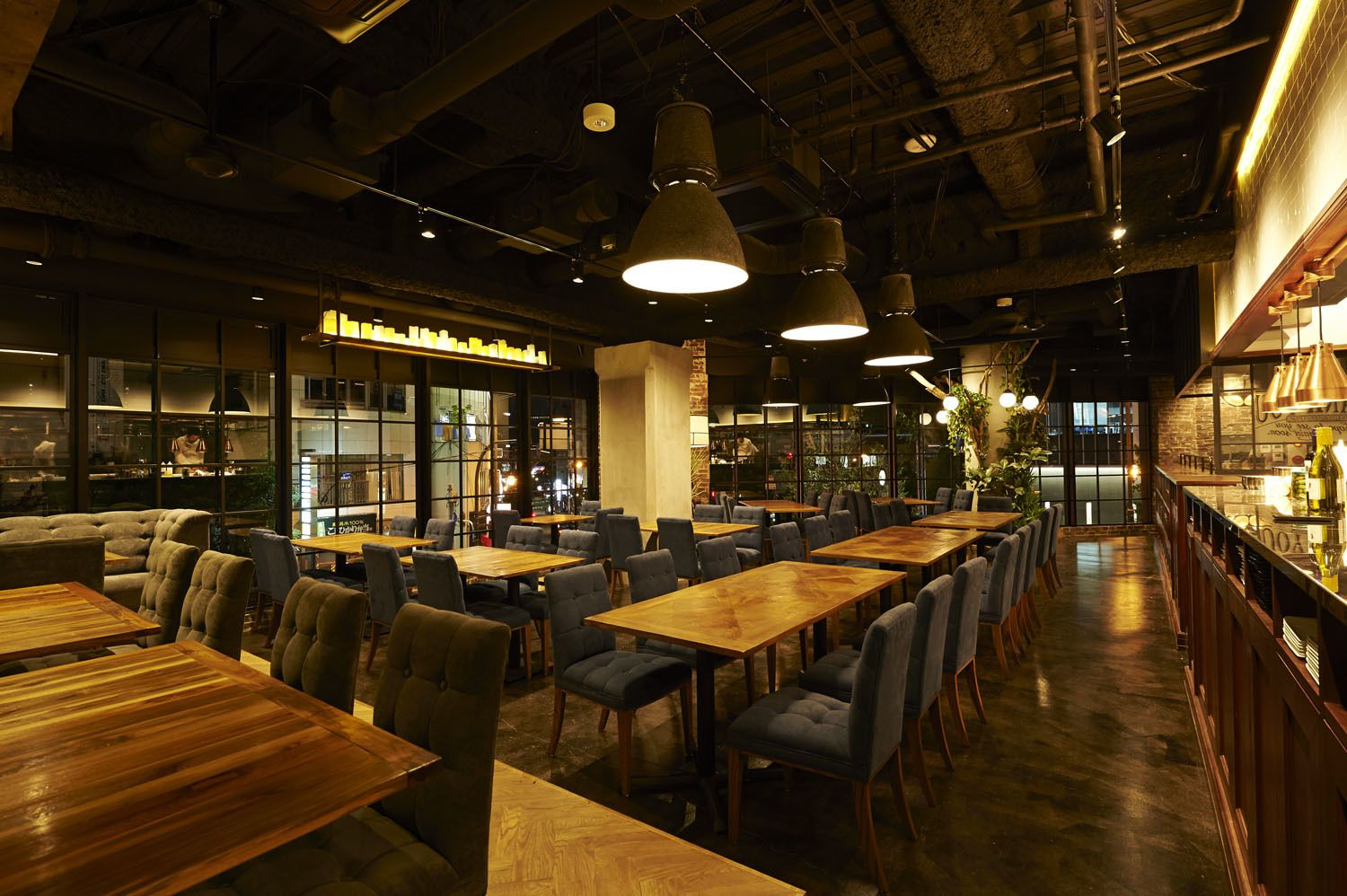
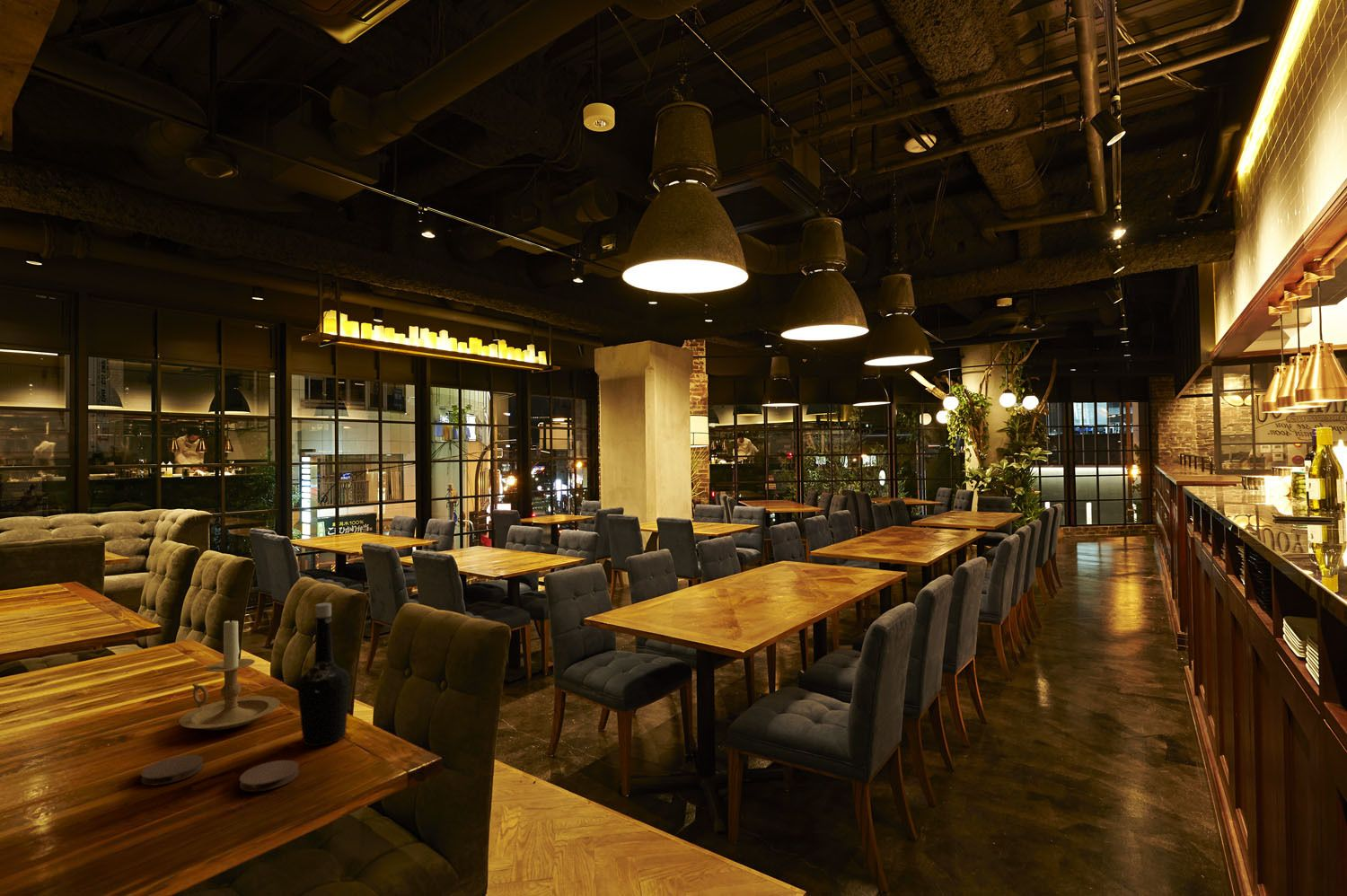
+ coaster (172, 769)
+ coaster (269, 775)
+ bottle (323, 671)
+ candle holder (231, 669)
